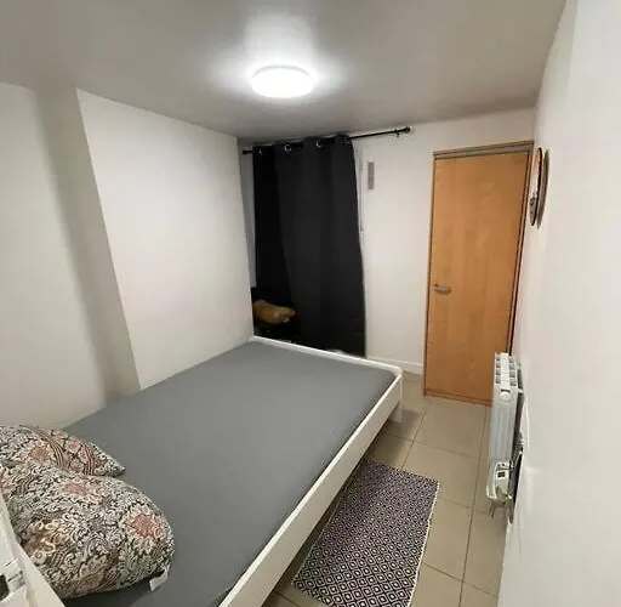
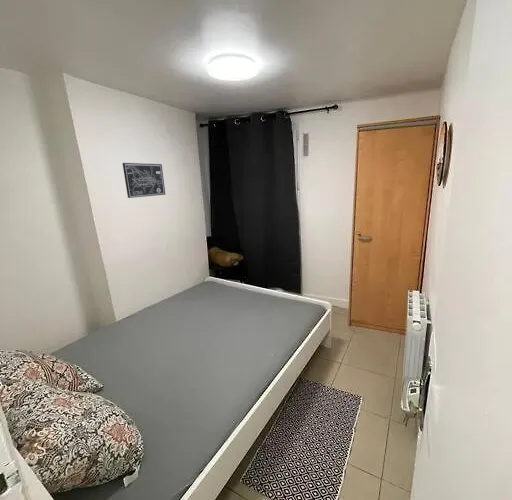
+ wall art (145, 180)
